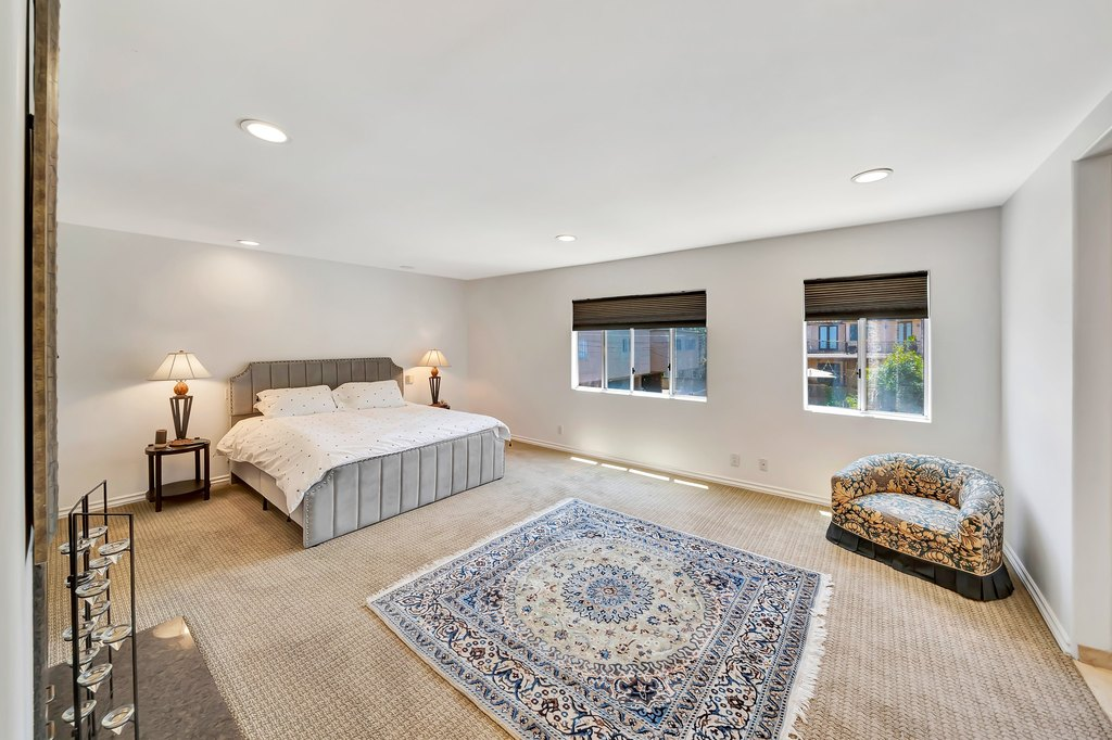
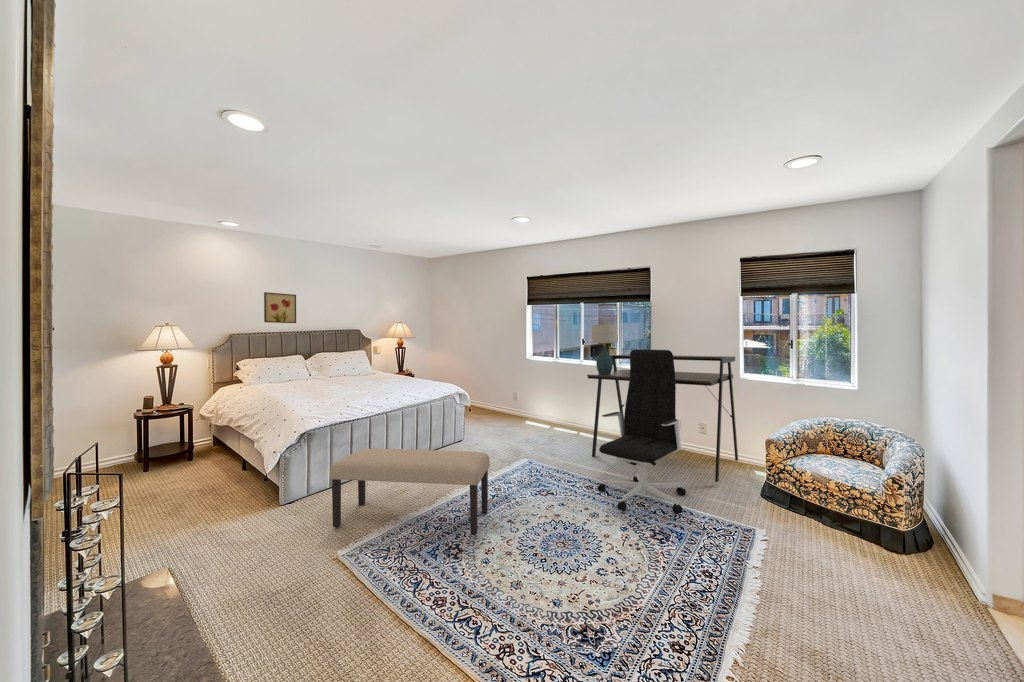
+ desk (676, 383)
+ office chair (640, 424)
+ table lamp (604, 348)
+ bench (413, 482)
+ wall art (280, 308)
